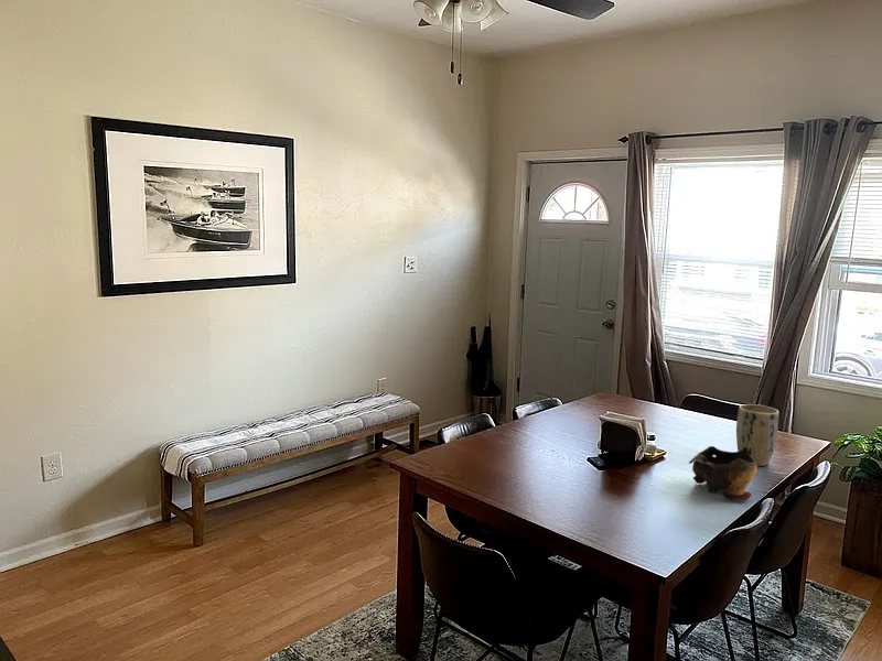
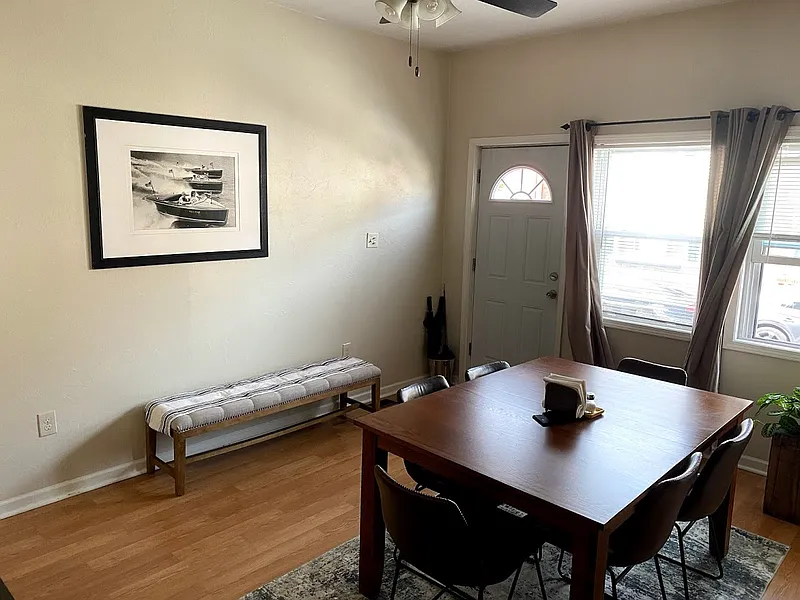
- decorative bowl (722, 469)
- plant pot (755, 435)
